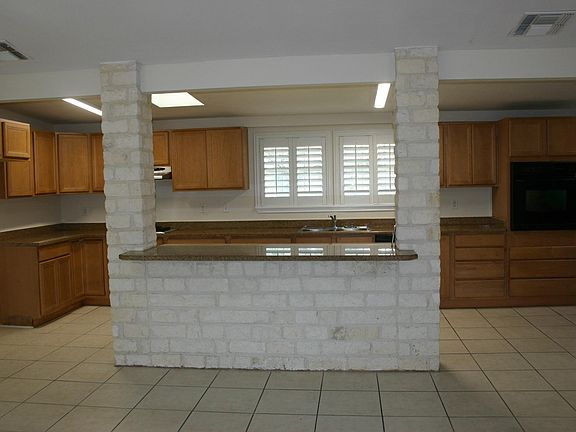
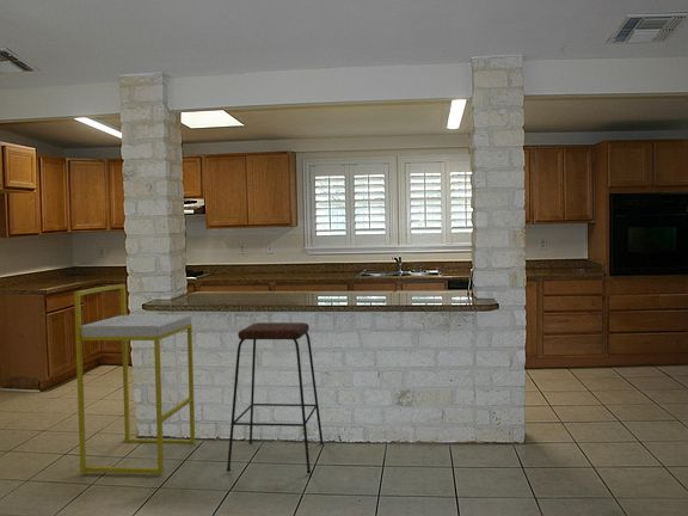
+ bar stool (276, 404)
+ bar stool (127, 371)
